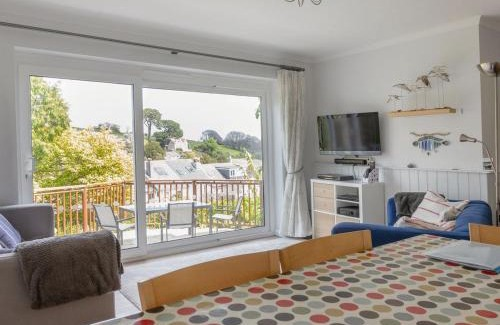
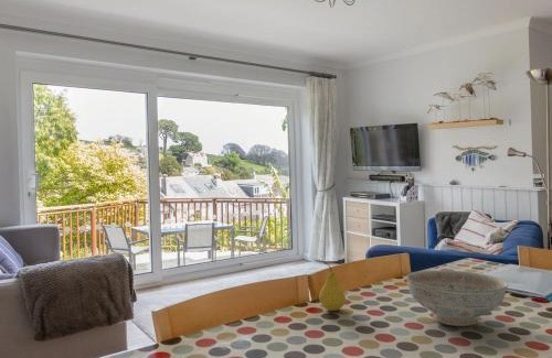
+ decorative bowl (455, 299)
+ fruit (331, 285)
